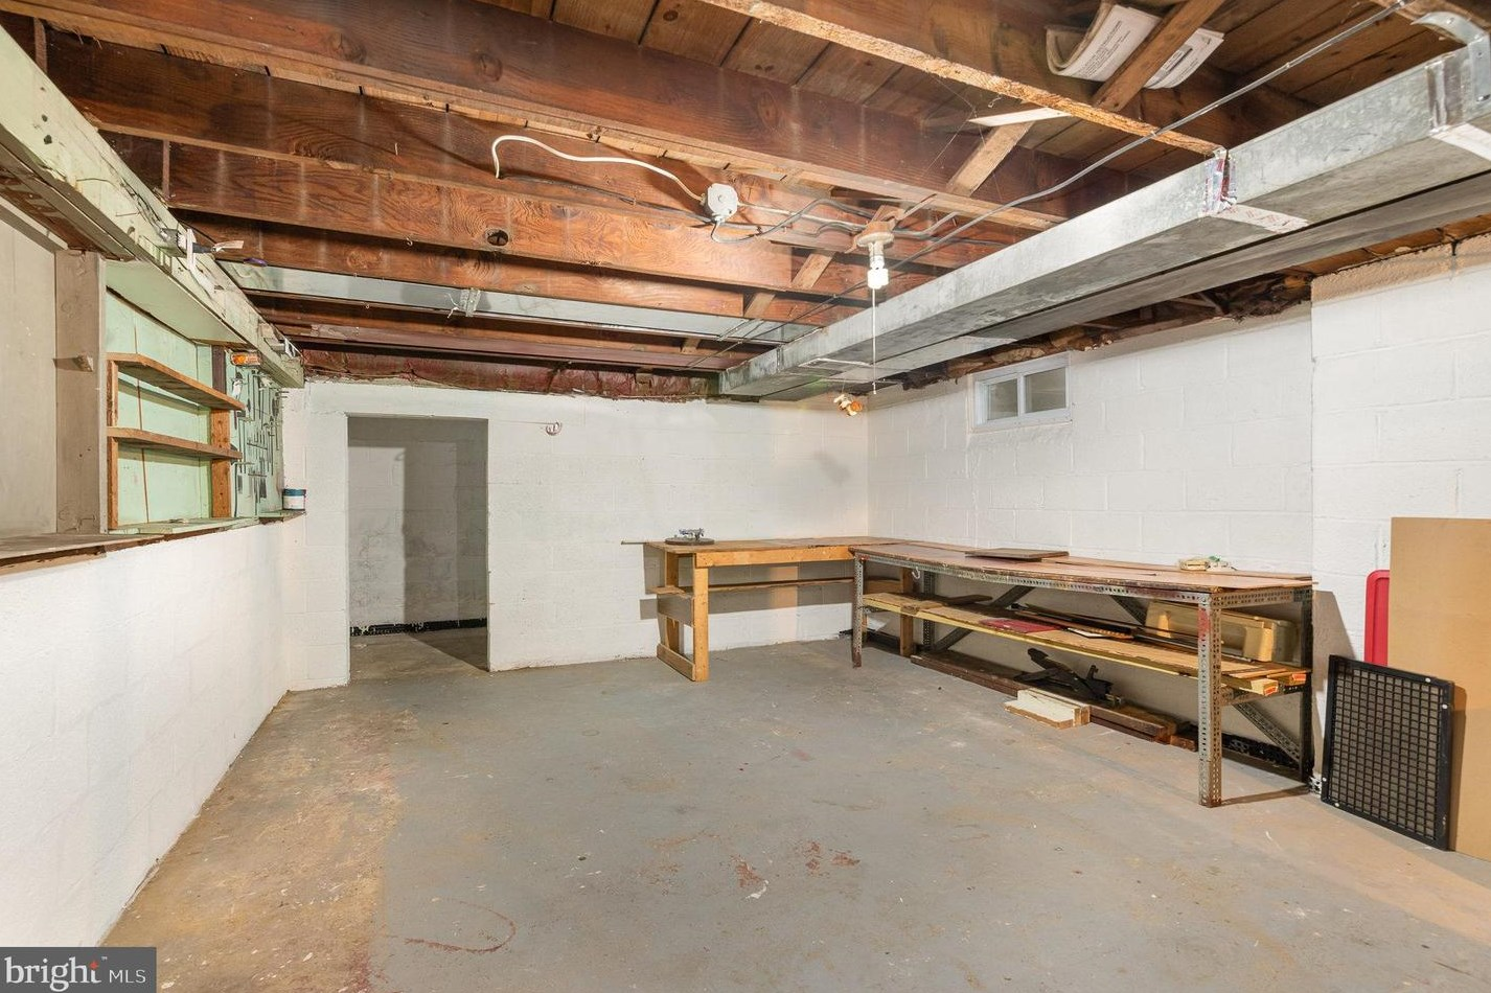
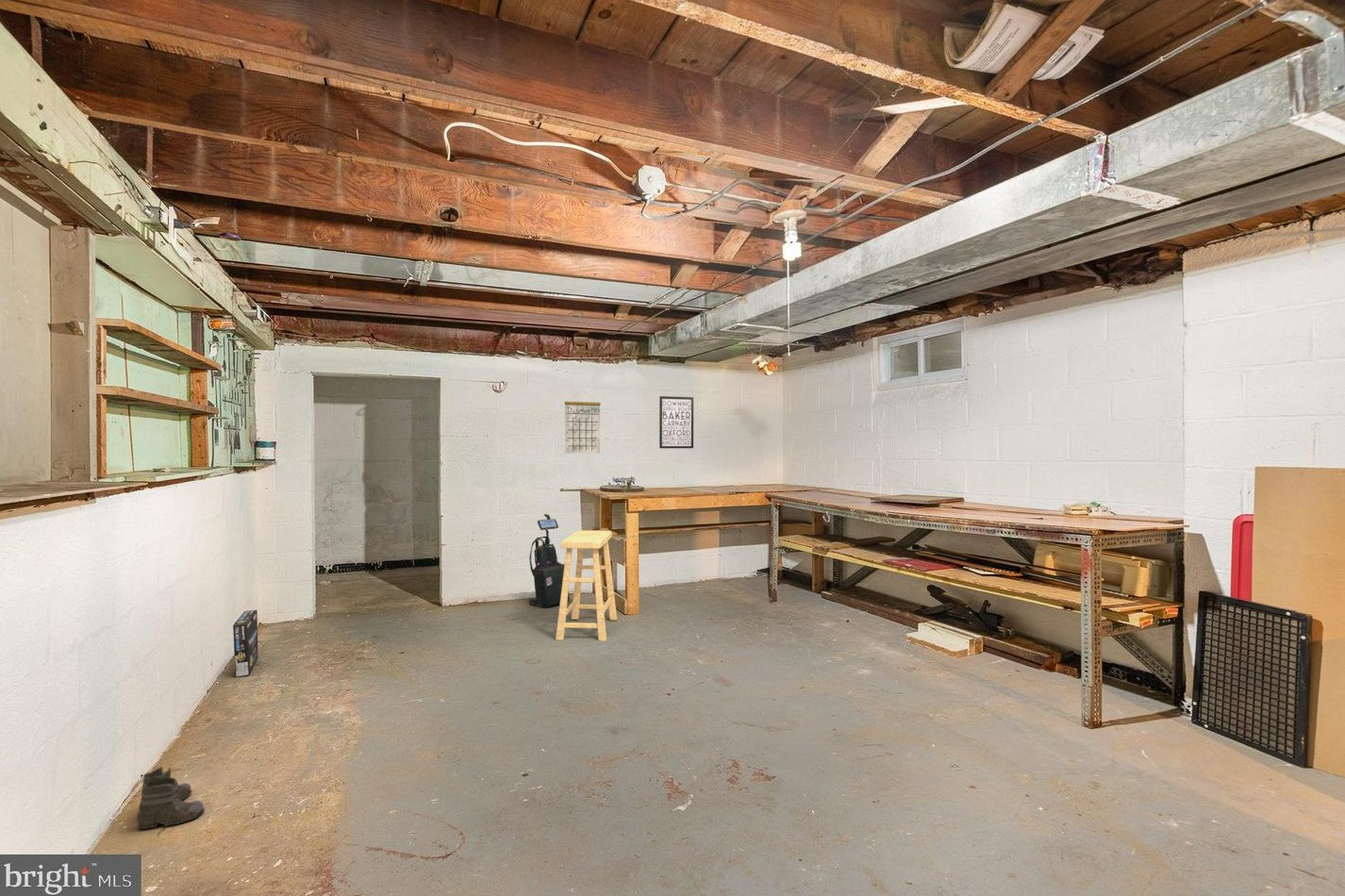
+ boots (170, 792)
+ wall art (676, 423)
+ calendar (582, 422)
+ box (246, 642)
+ vacuum cleaner (548, 559)
+ stool (588, 582)
